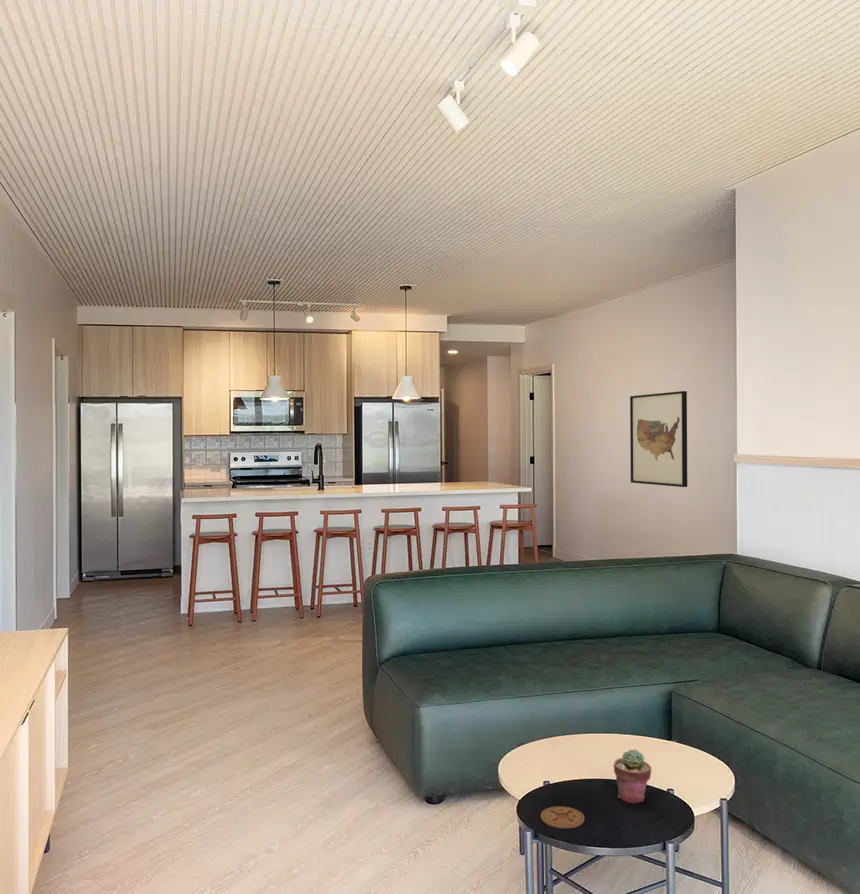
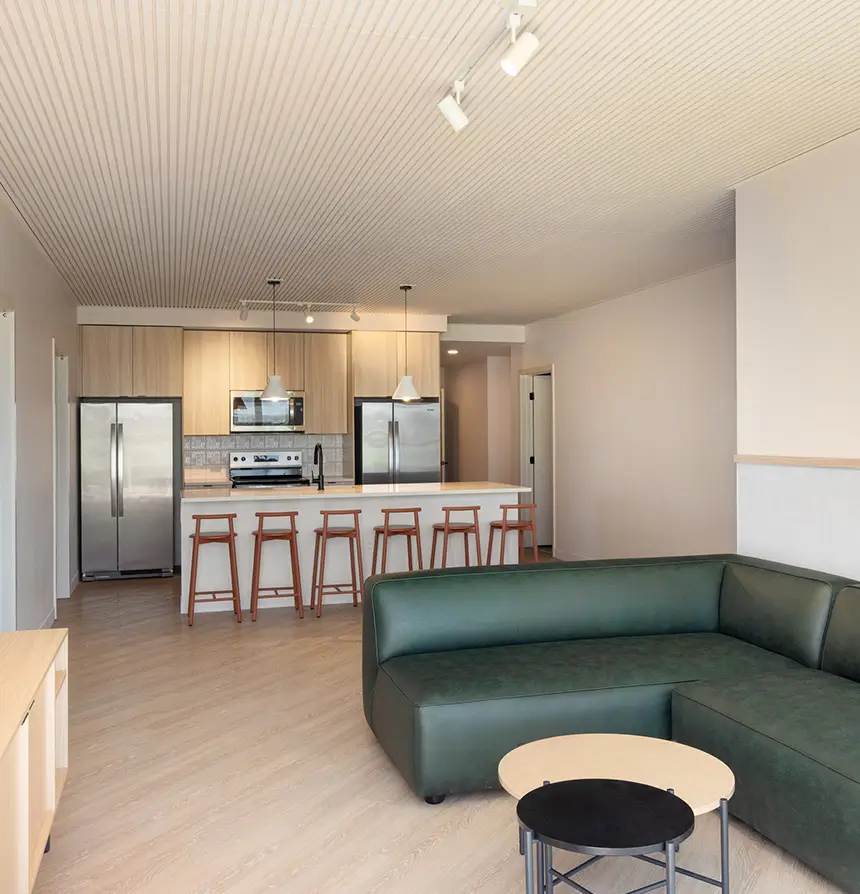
- coaster (562, 817)
- potted succulent (632, 774)
- wall art (657, 439)
